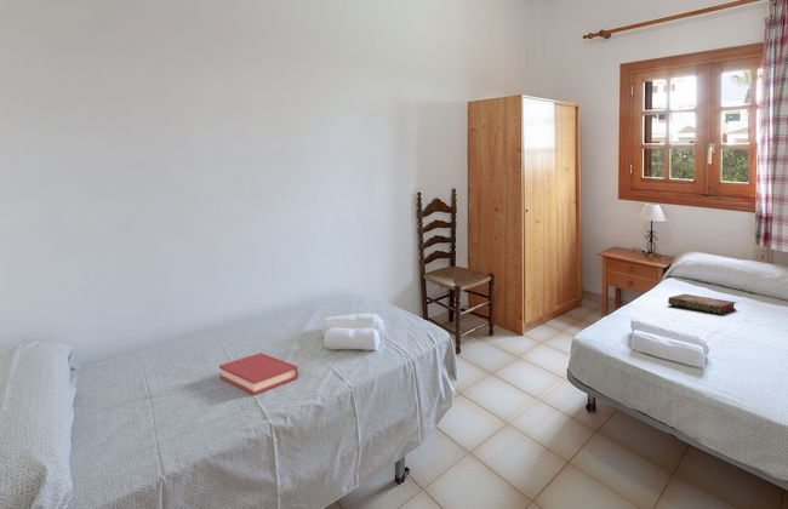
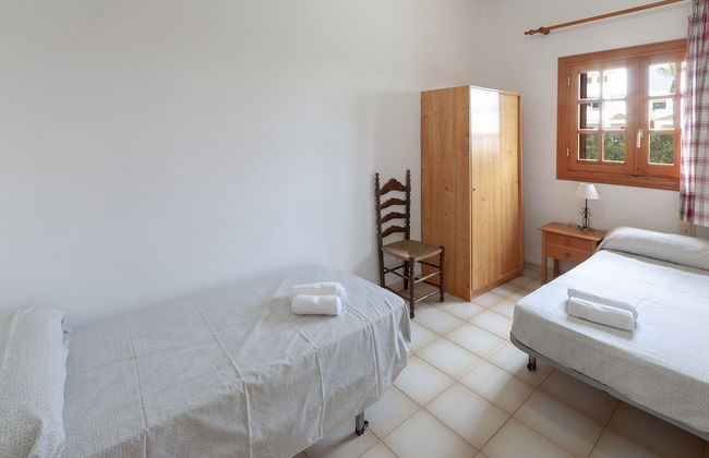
- book (701, 303)
- hardback book (258, 371)
